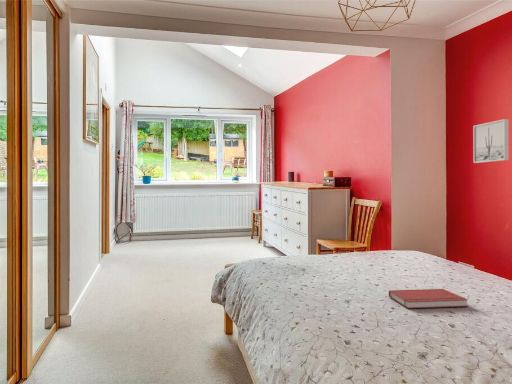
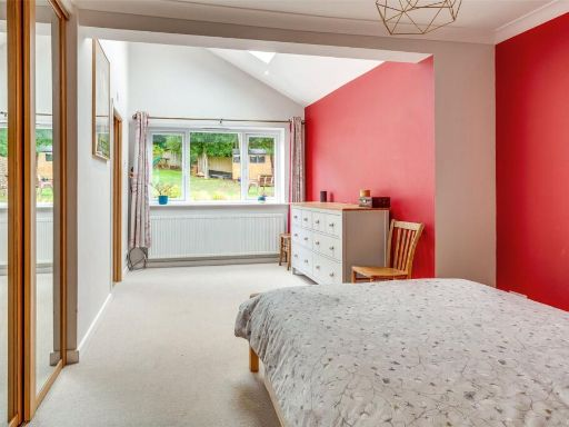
- book (426, 297)
- wall art (490, 142)
